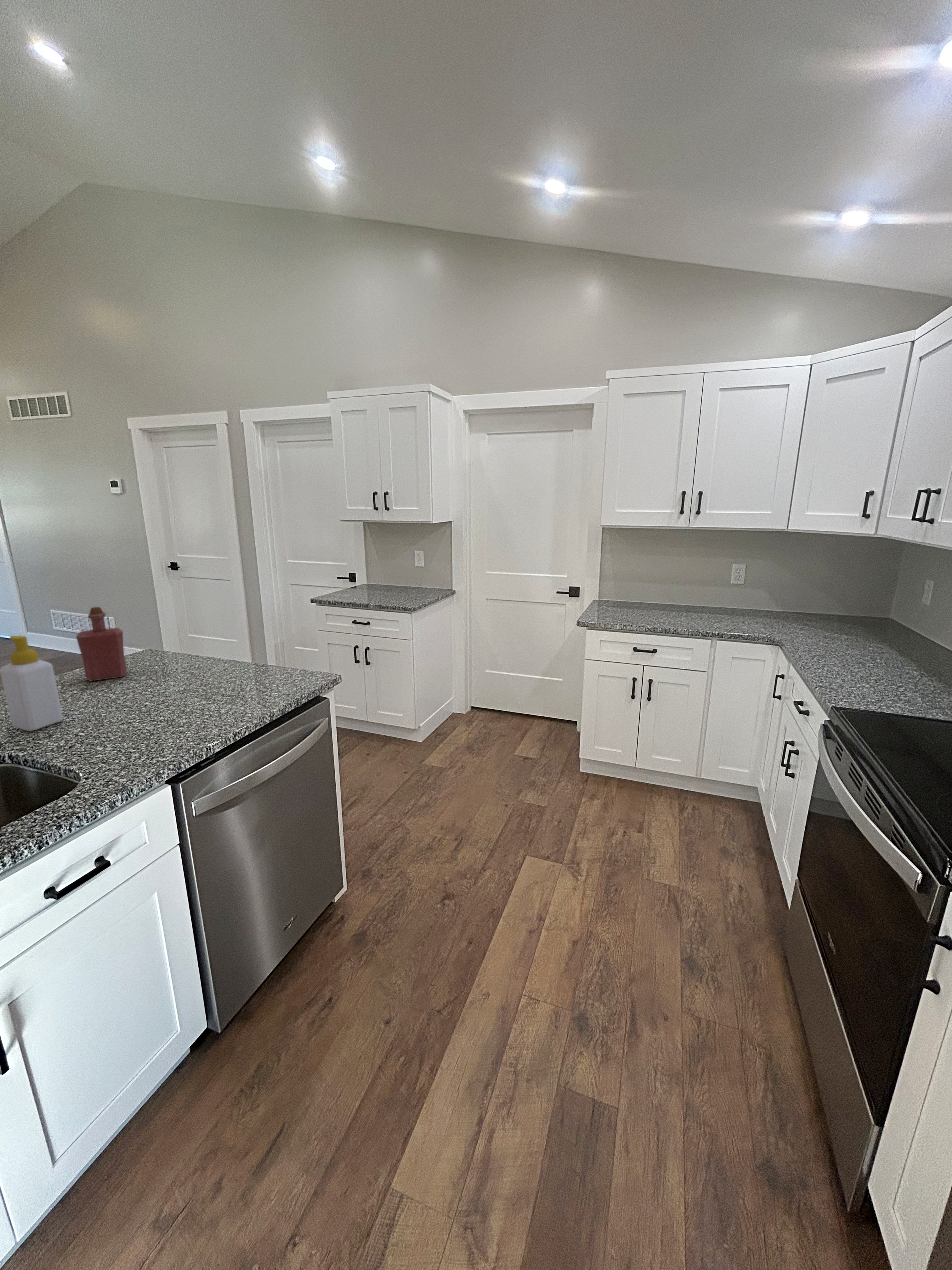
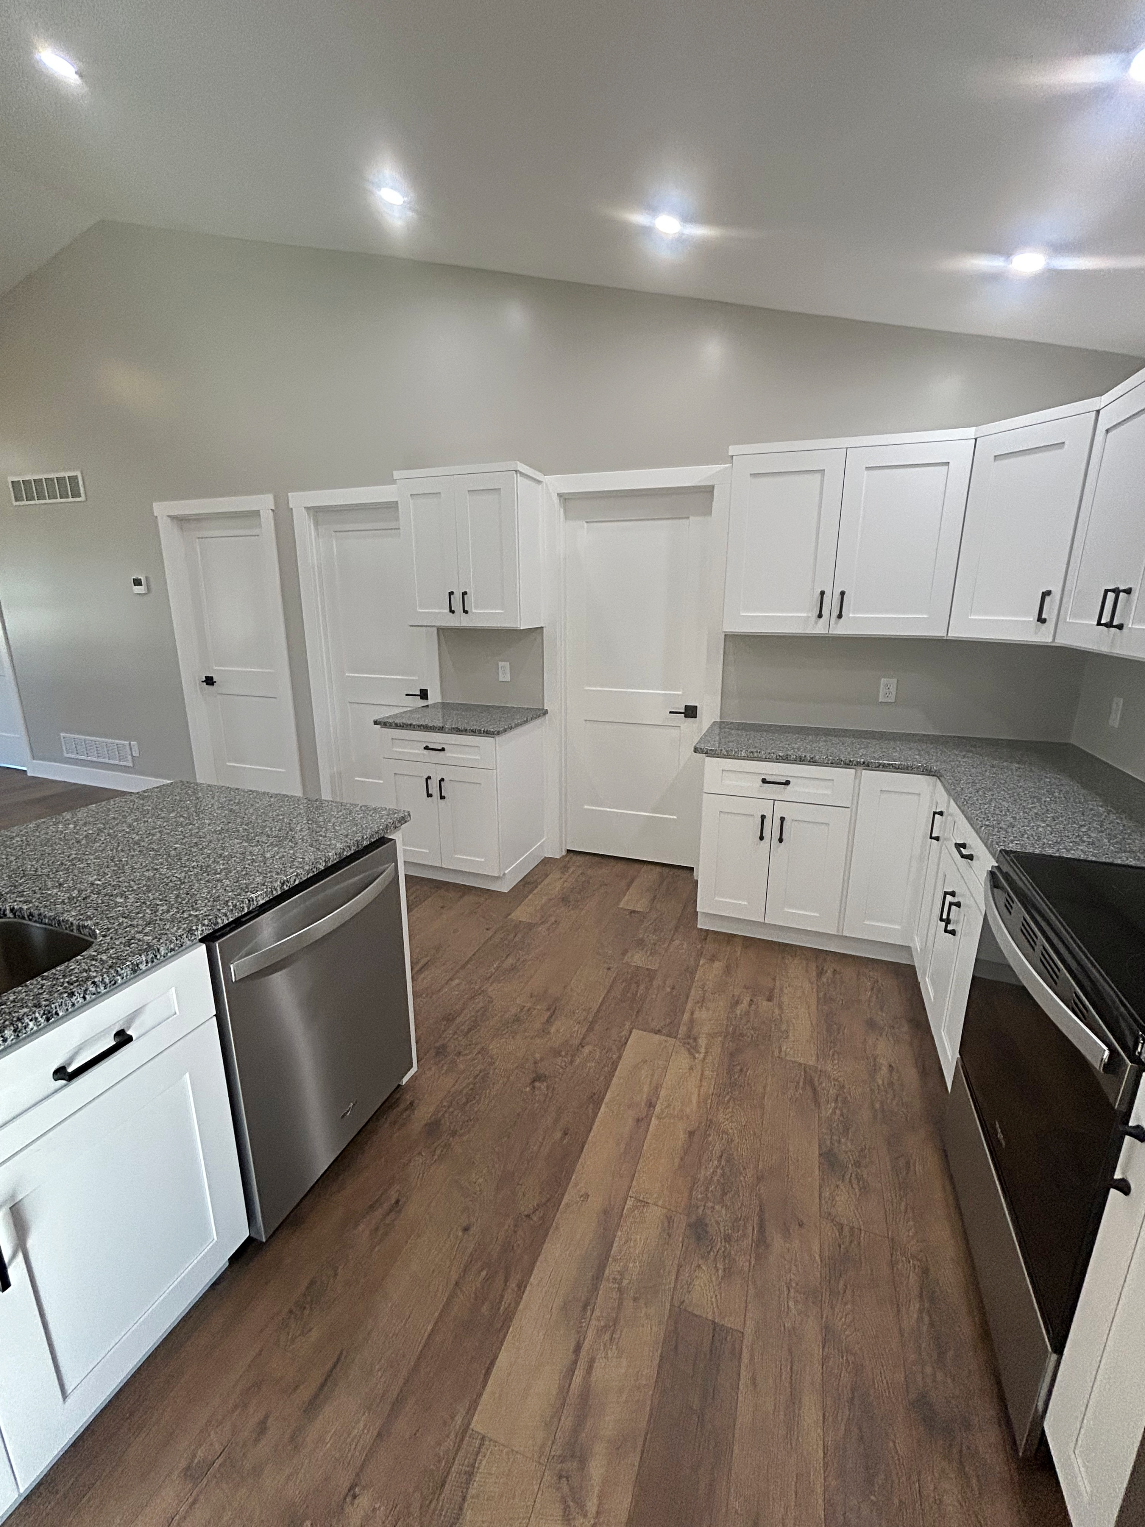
- soap bottle (29, 682)
- bottle (101, 643)
